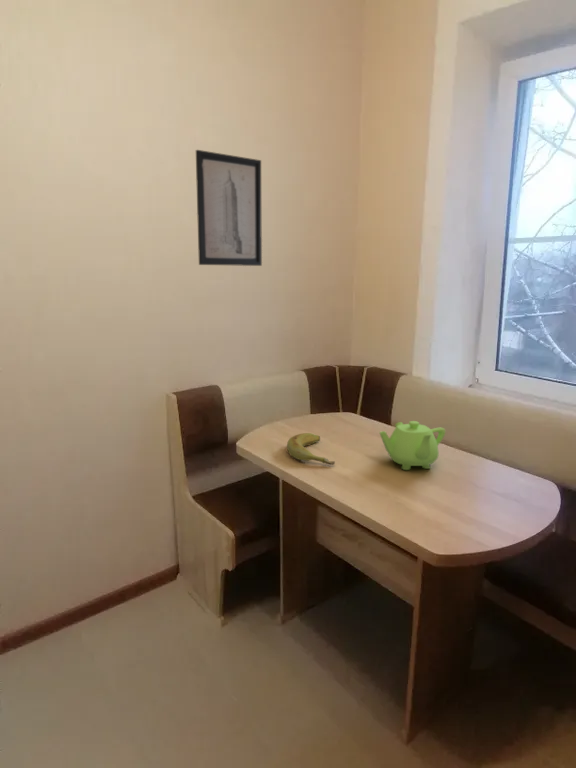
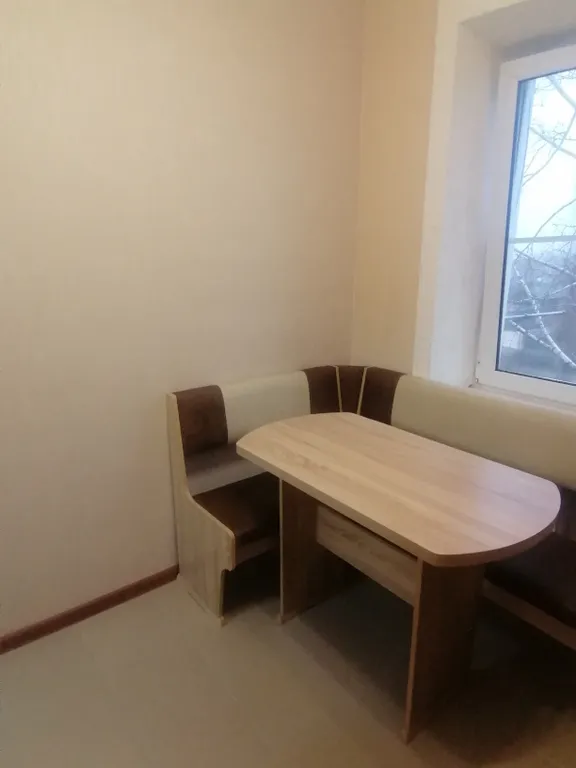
- teapot (411, 443)
- banana (313, 443)
- wall art (230, 211)
